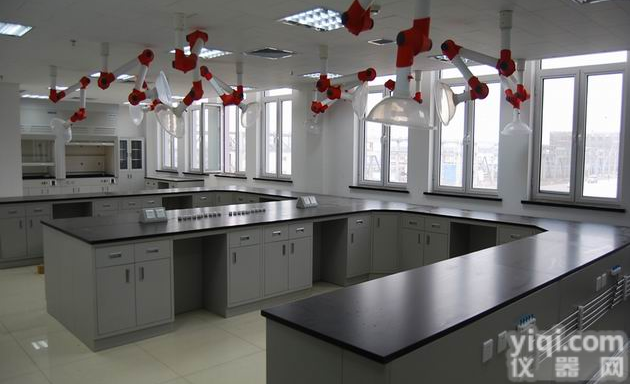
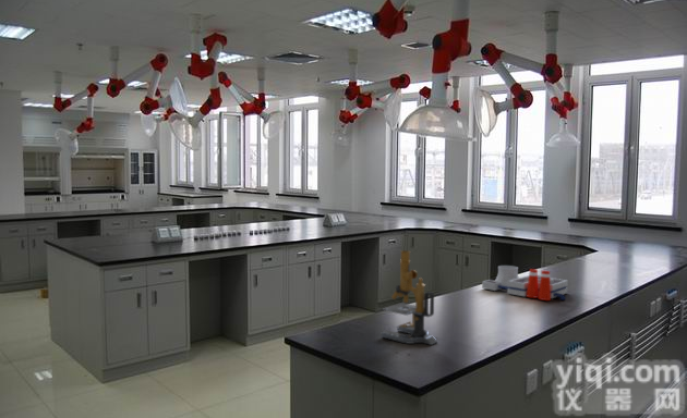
+ laboratory equipment (526, 278)
+ microscope (408, 295)
